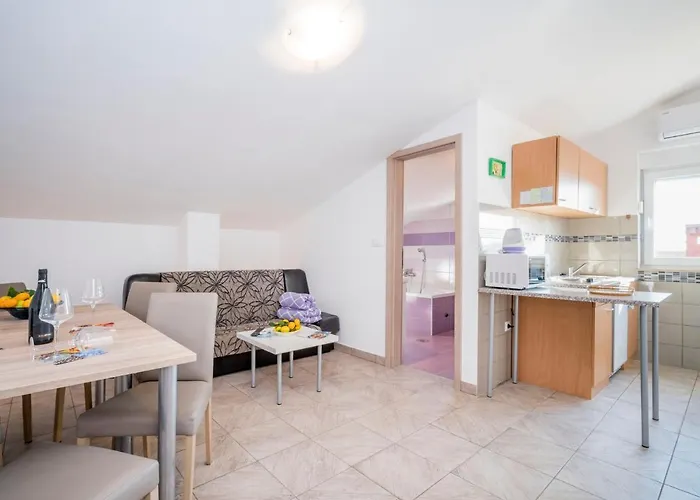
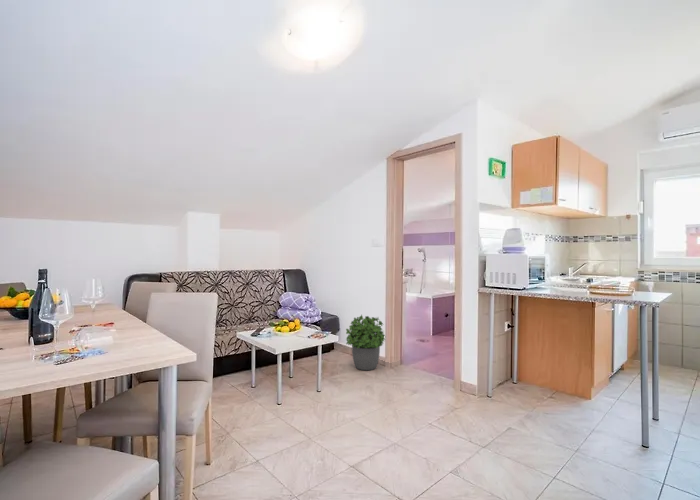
+ potted plant (365, 340)
